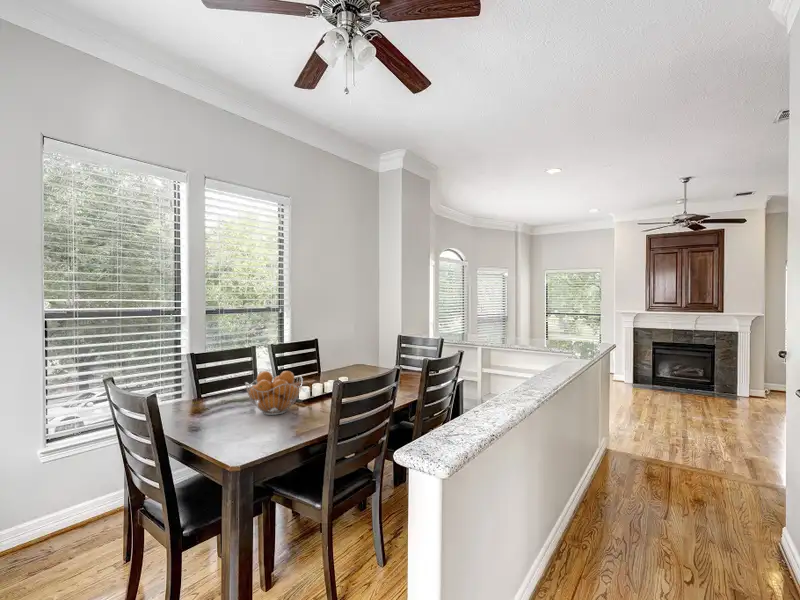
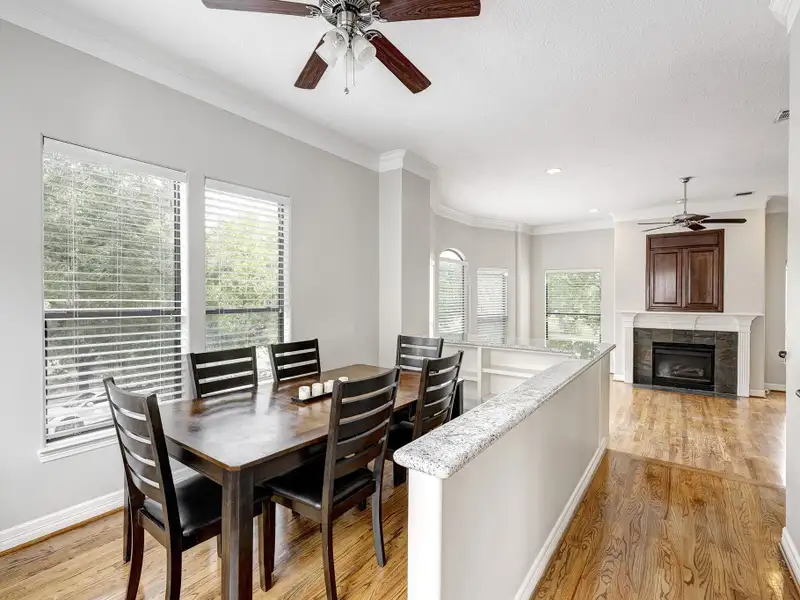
- fruit basket (274, 391)
